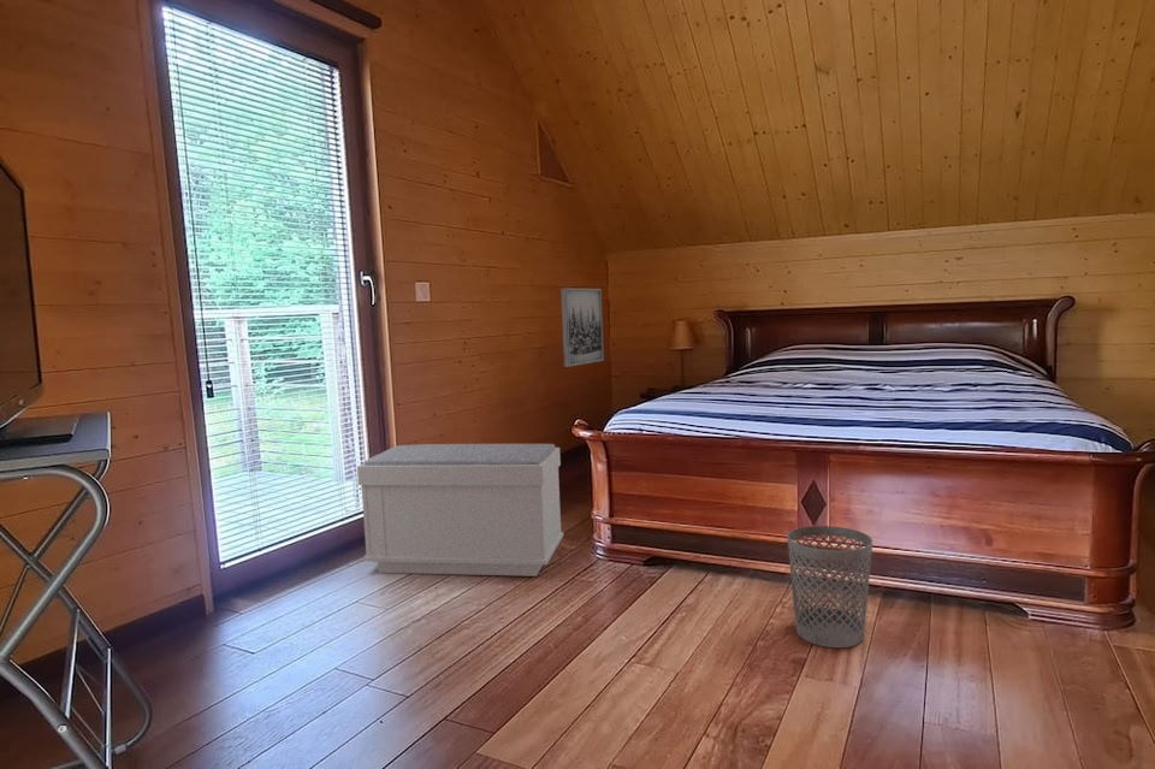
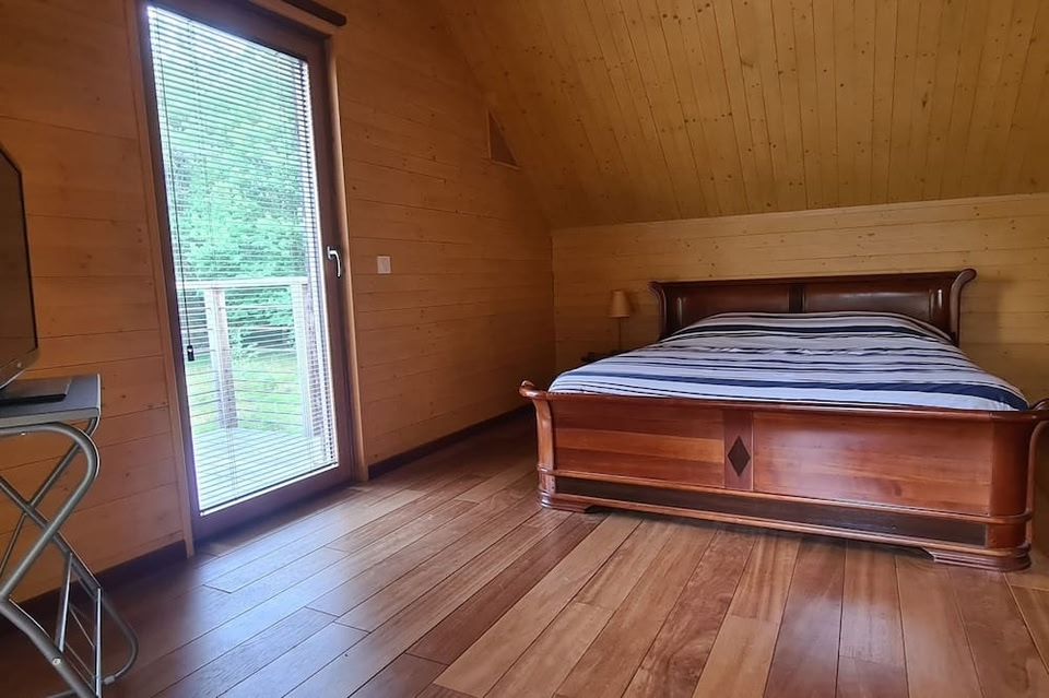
- bench (464, 504)
- wastebasket (830, 586)
- wall art (582, 326)
